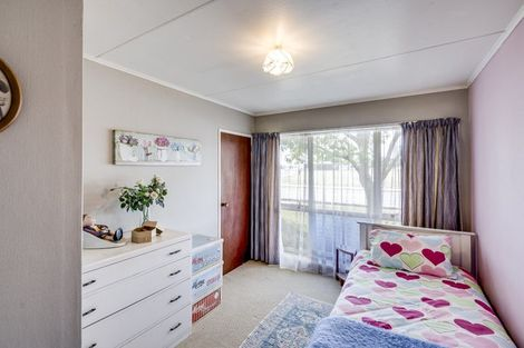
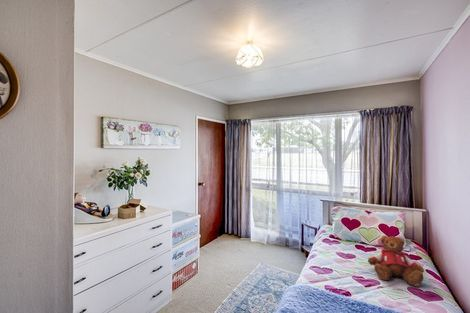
+ teddy bear (395, 258)
